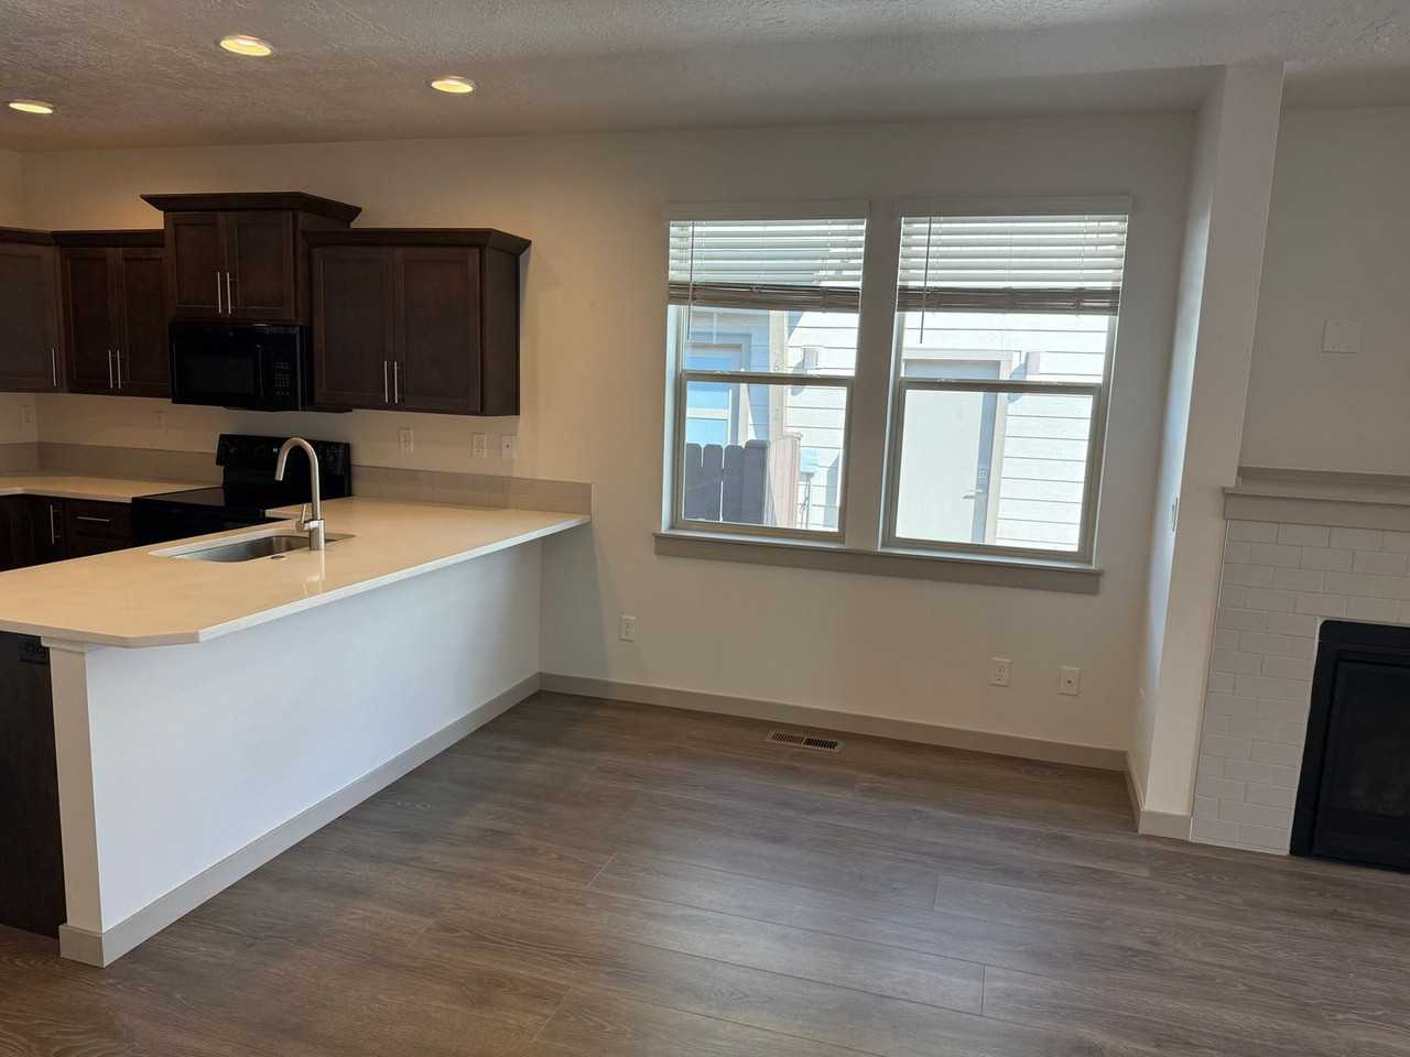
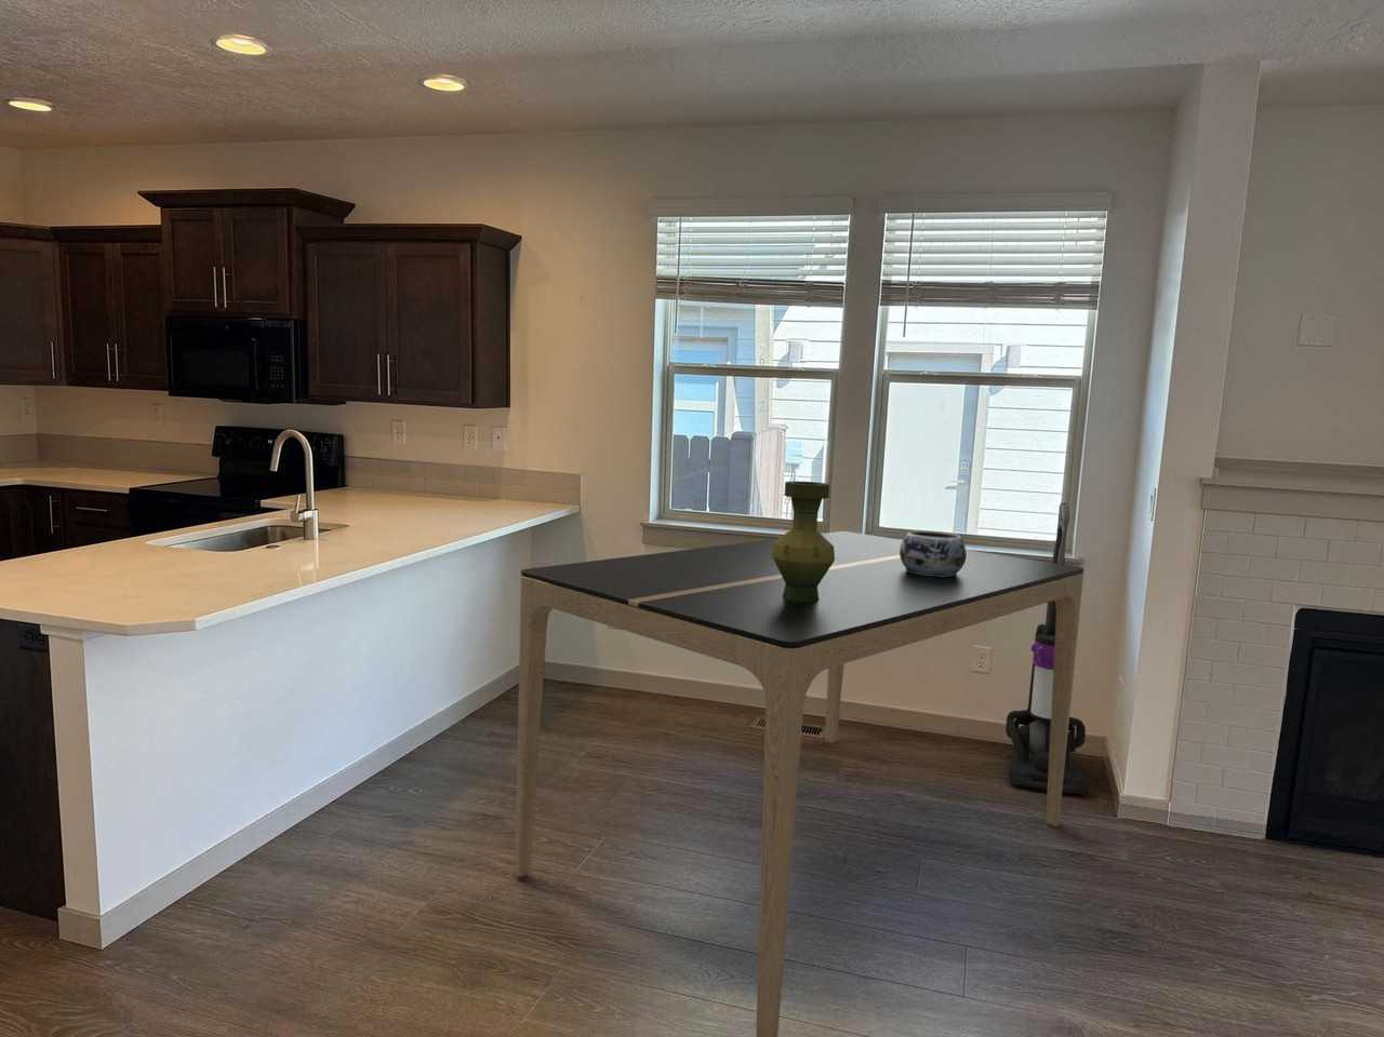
+ decorative bowl (932, 552)
+ dining table (826, 711)
+ vase (803, 540)
+ vacuum cleaner (1054, 640)
